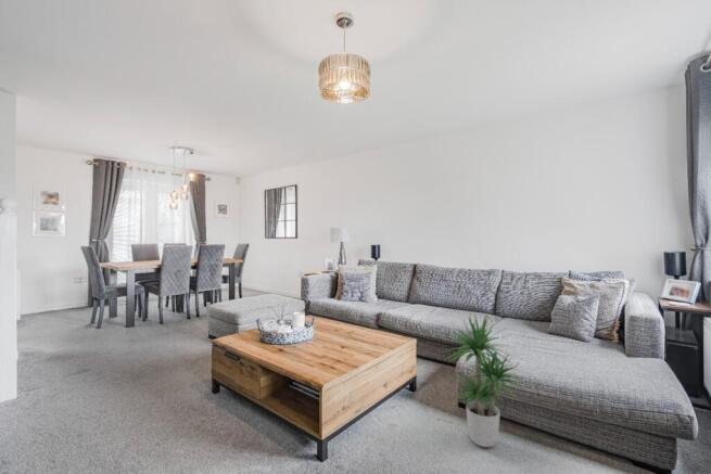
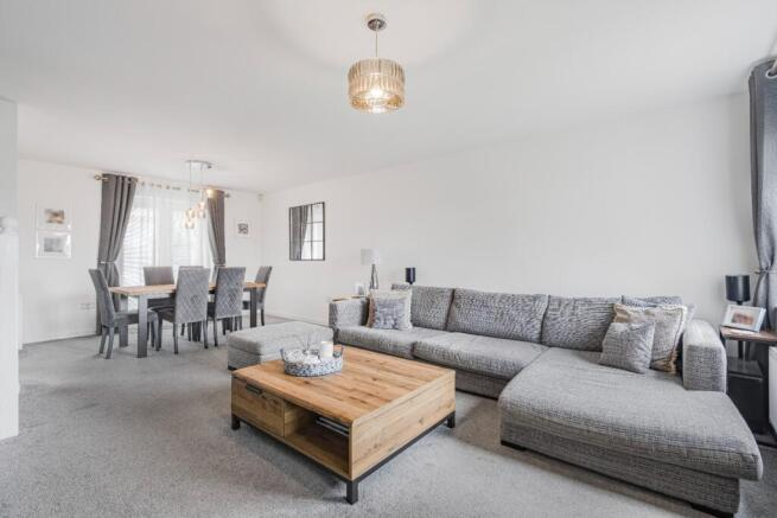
- potted plant (483, 375)
